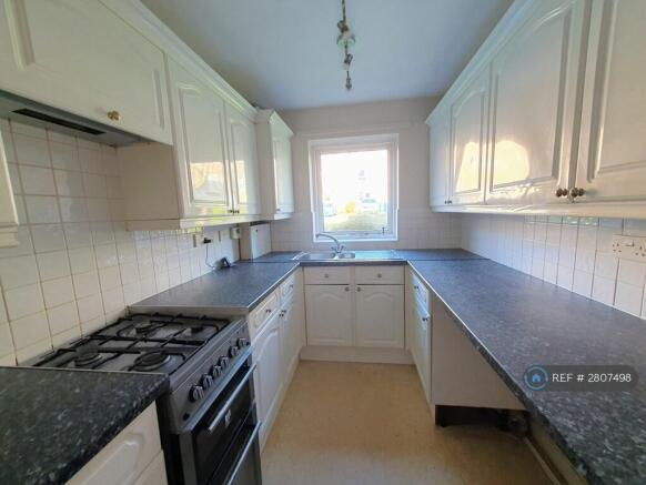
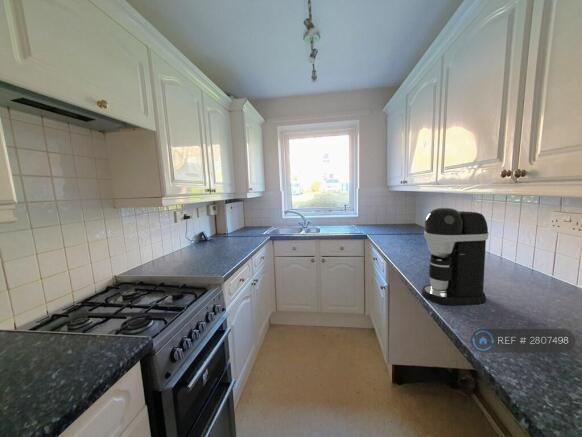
+ coffee maker (454, 252)
